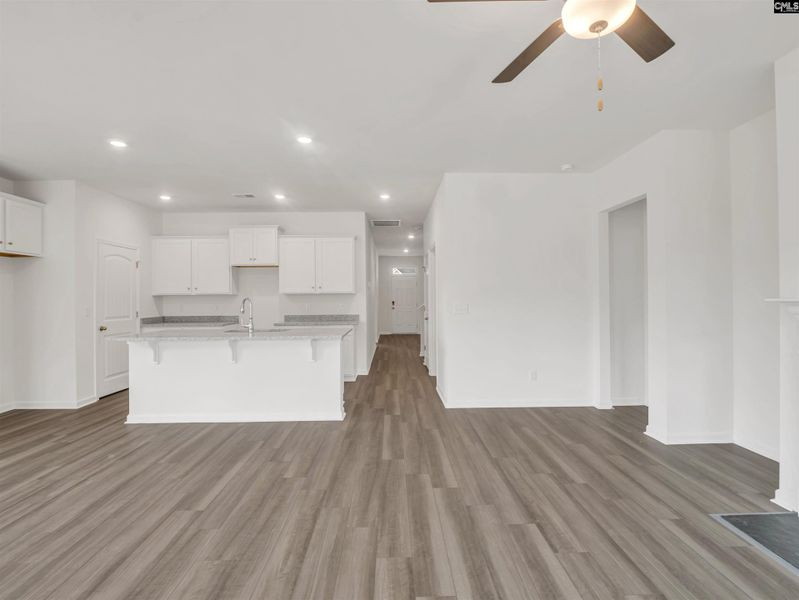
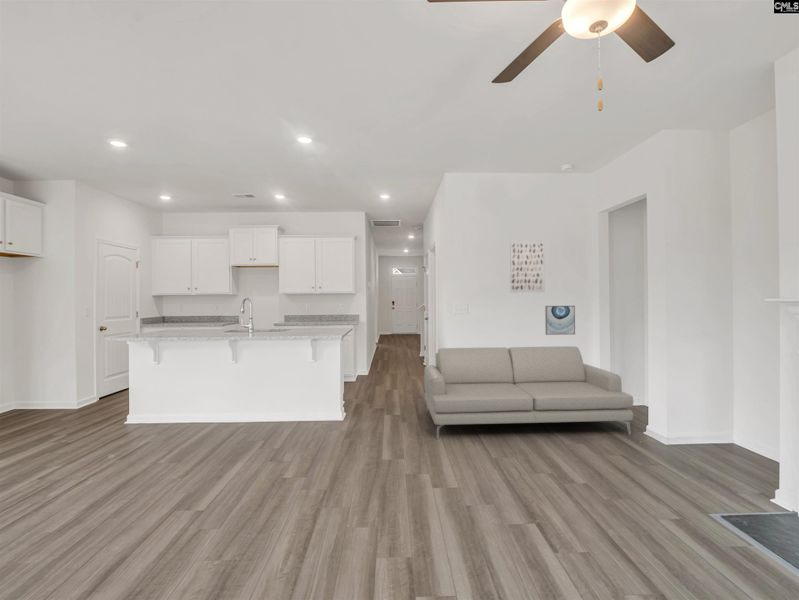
+ wall art (560, 320)
+ sofa (517, 385)
+ wall art (527, 267)
